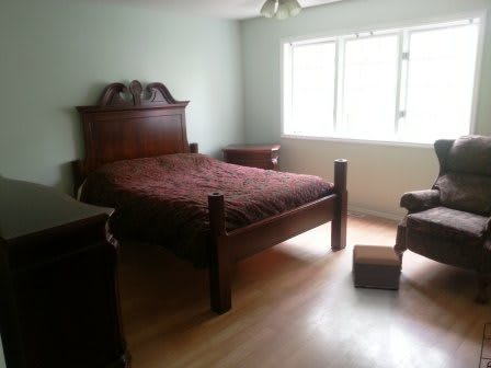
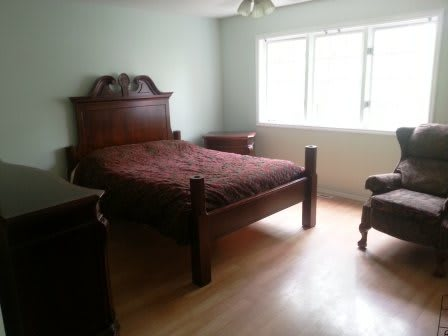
- footstool (375, 265)
